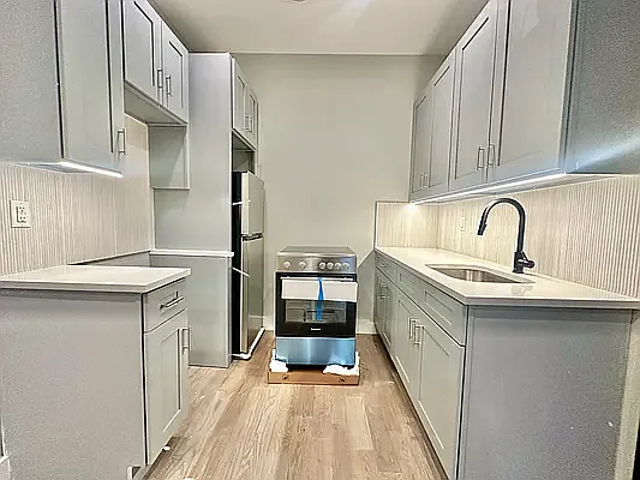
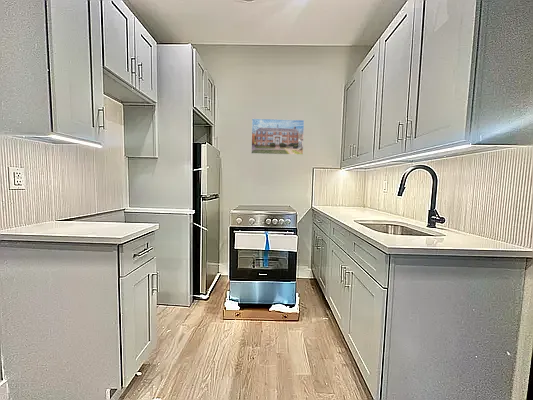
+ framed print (277, 136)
